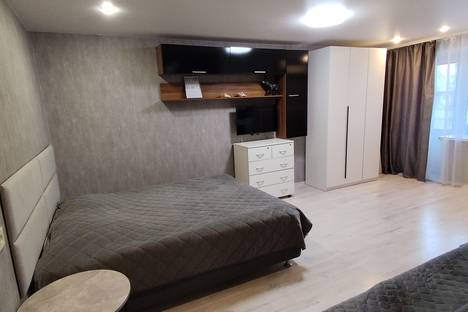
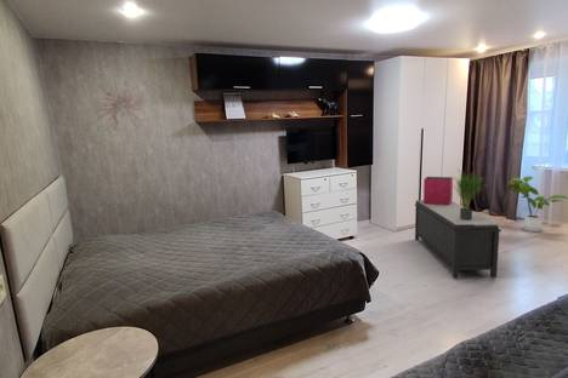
+ wall sculpture (118, 108)
+ potted plant (470, 191)
+ storage bin (437, 189)
+ bench (450, 233)
+ house plant (532, 204)
